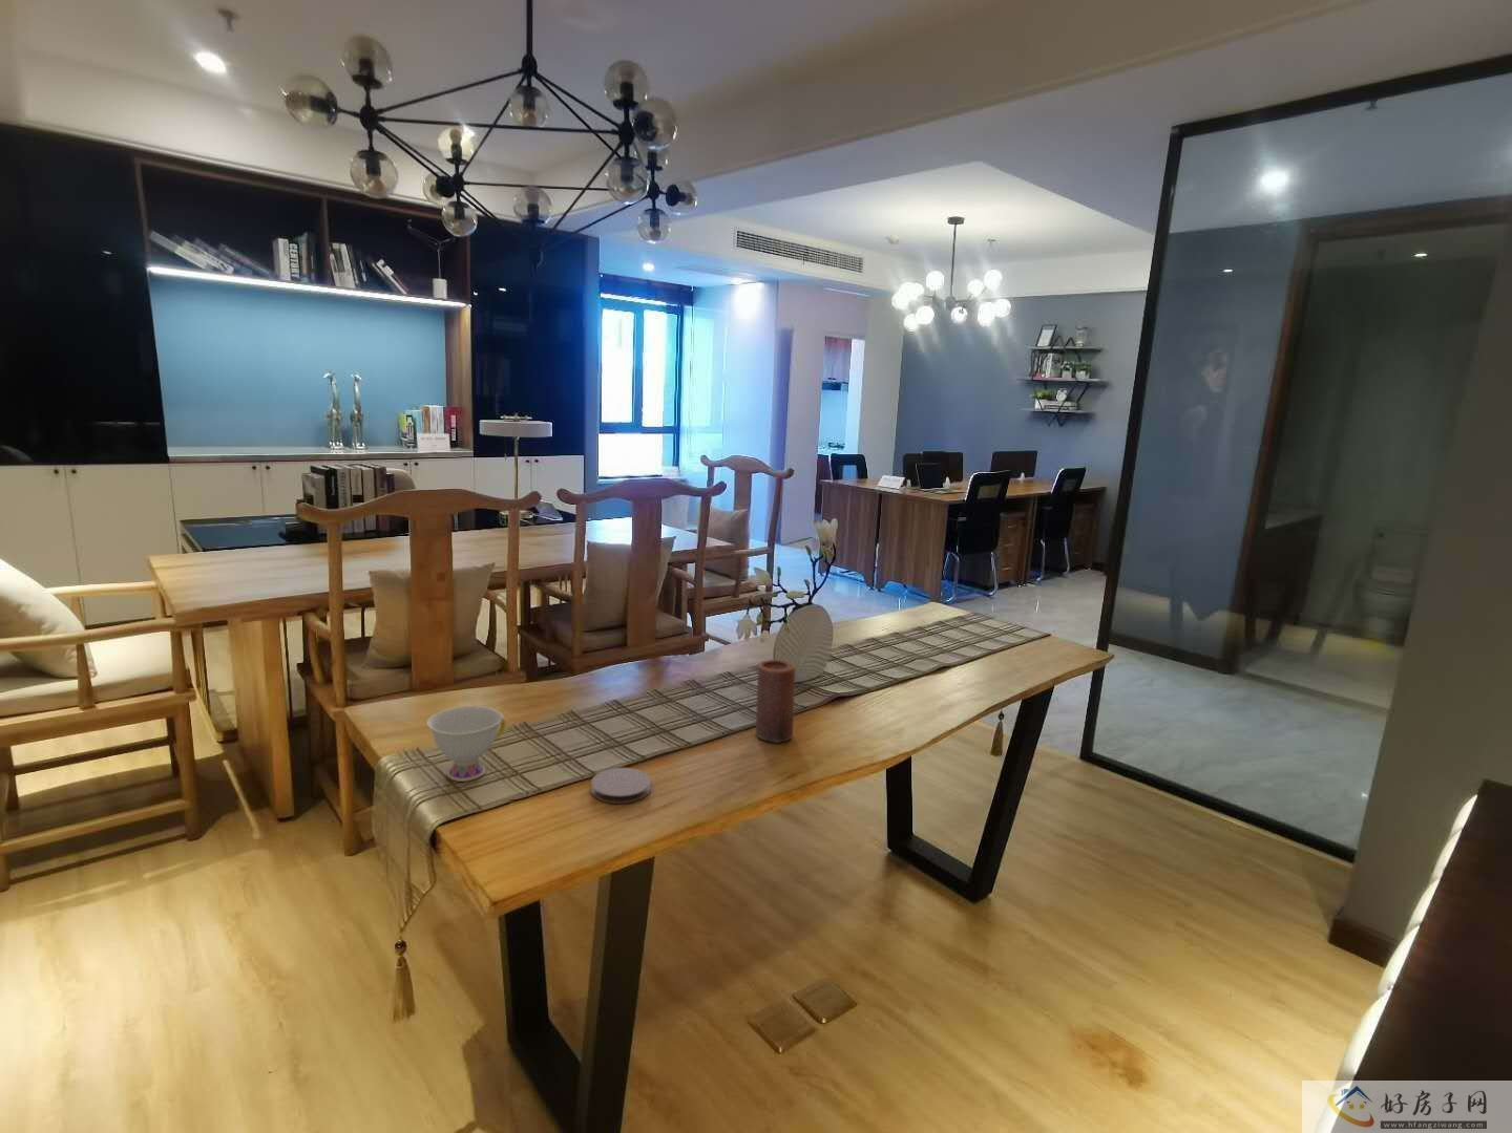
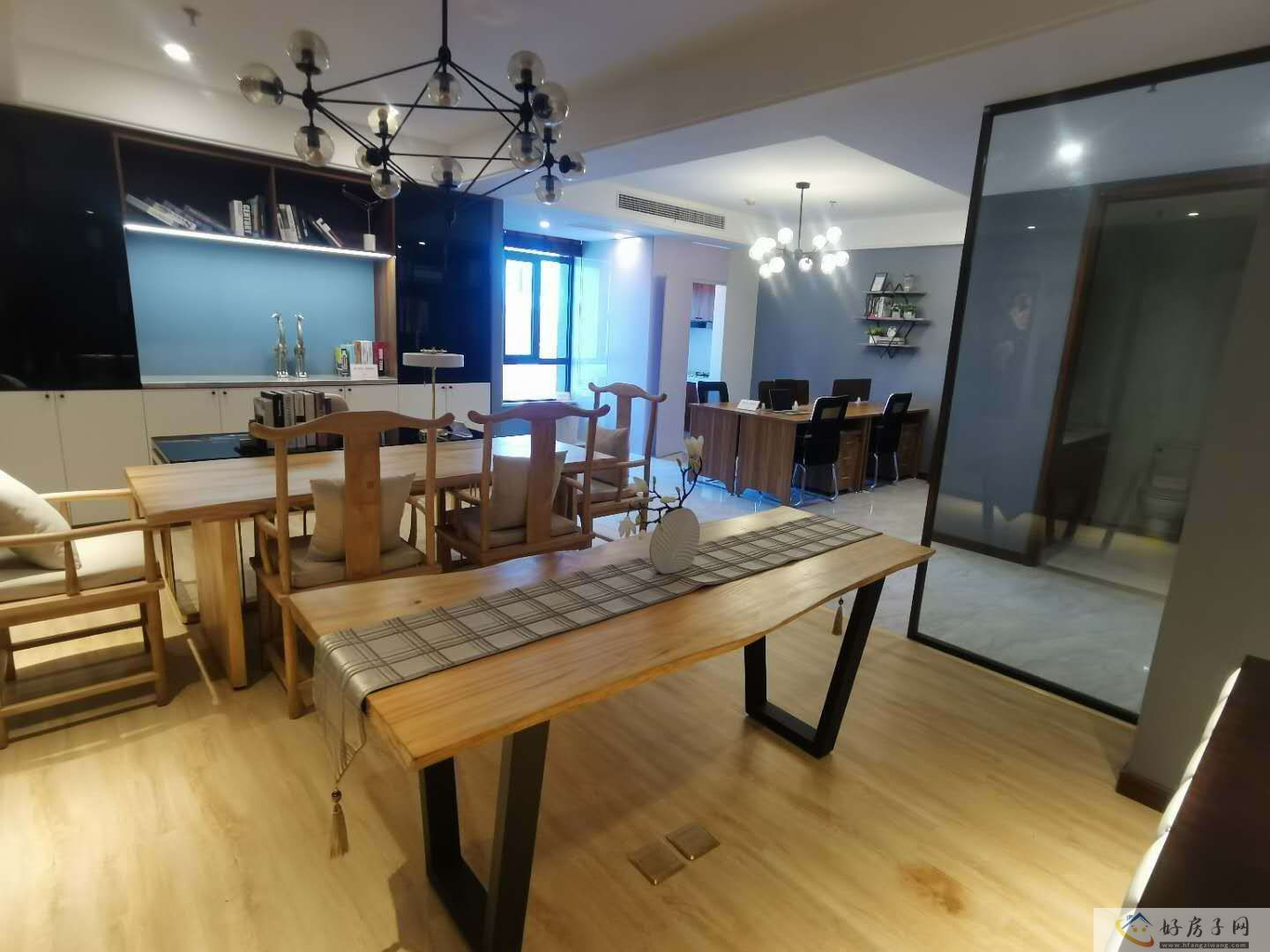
- coaster (620, 784)
- candle (775, 700)
- teacup (469, 744)
